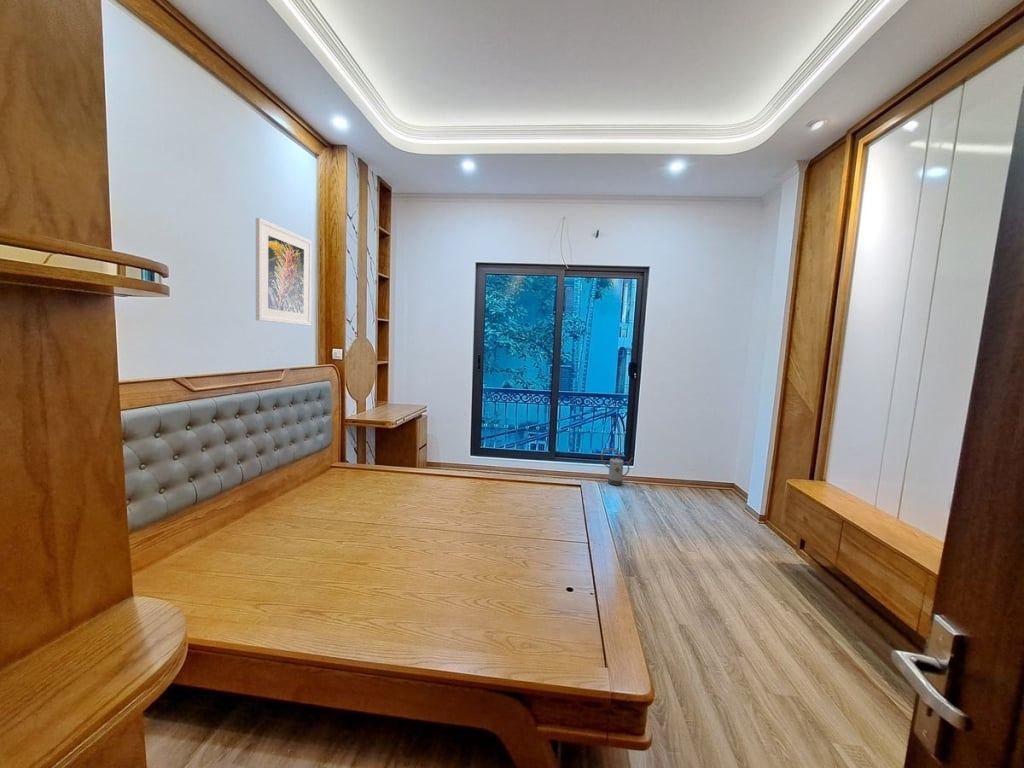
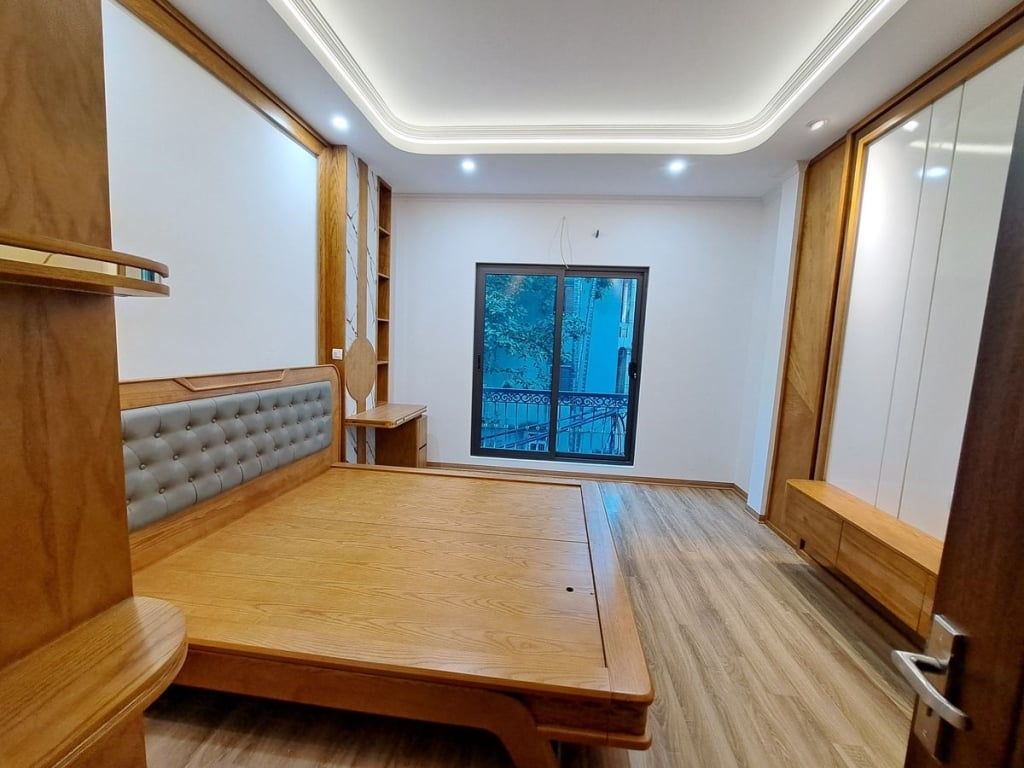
- watering can (616, 466)
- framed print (286, 277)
